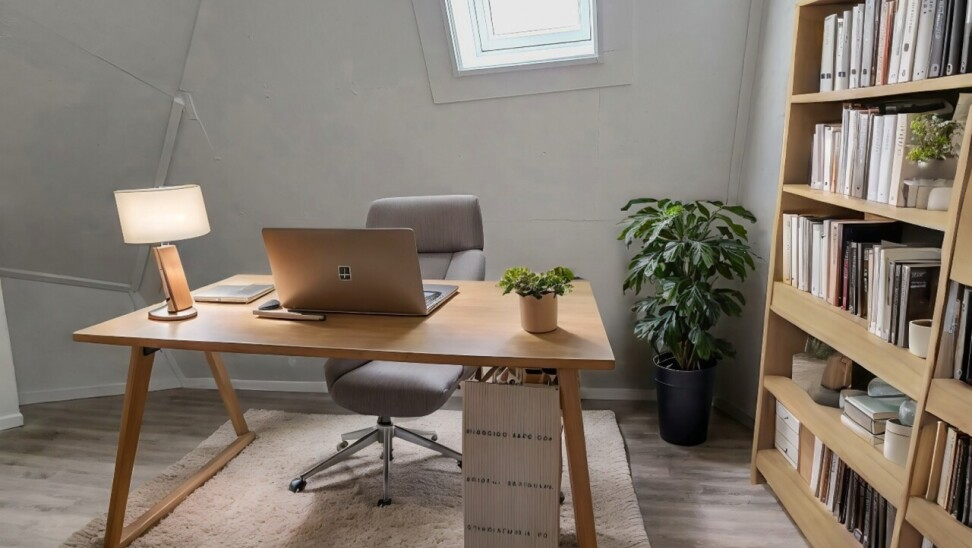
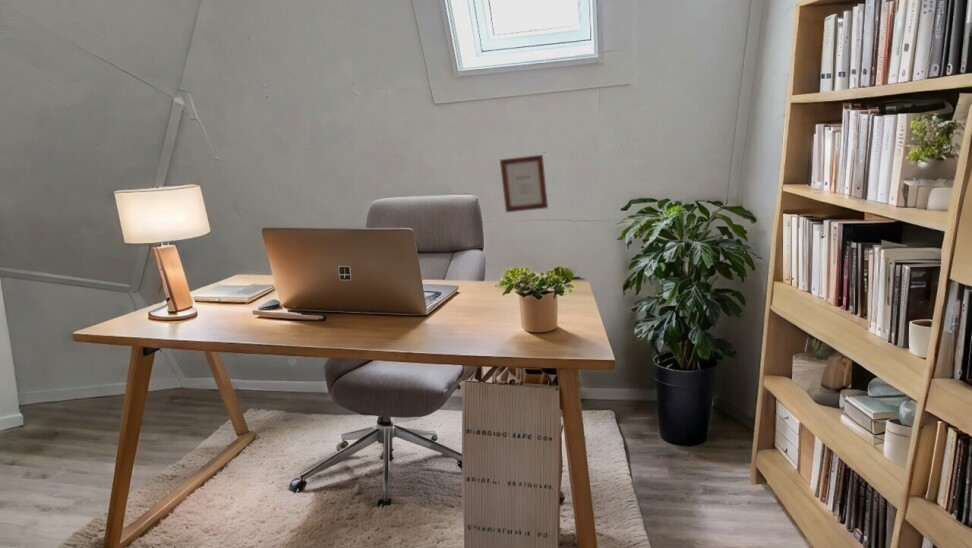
+ picture frame (524, 183)
